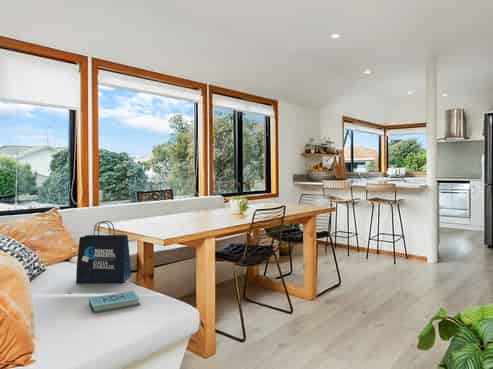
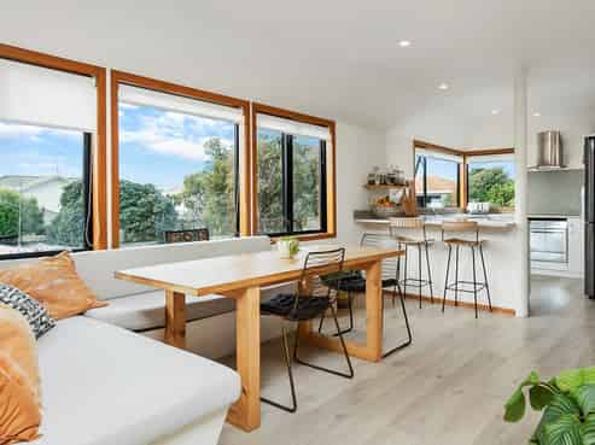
- book (114, 301)
- tote bag (104, 250)
